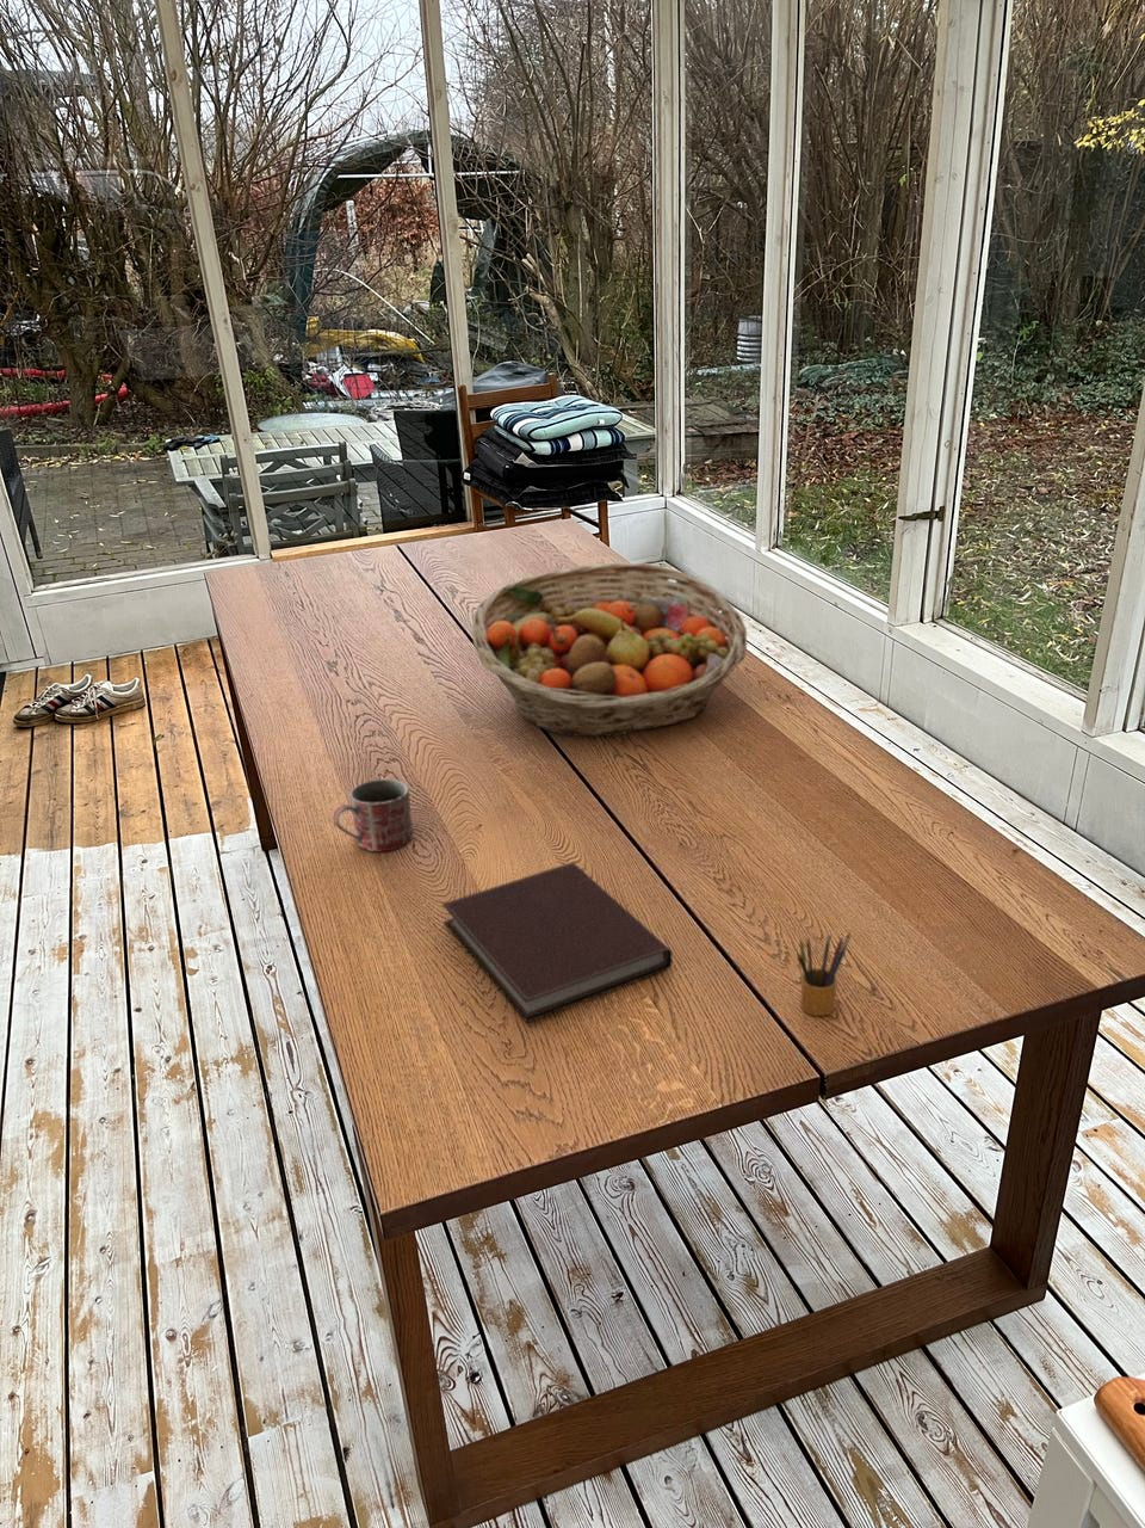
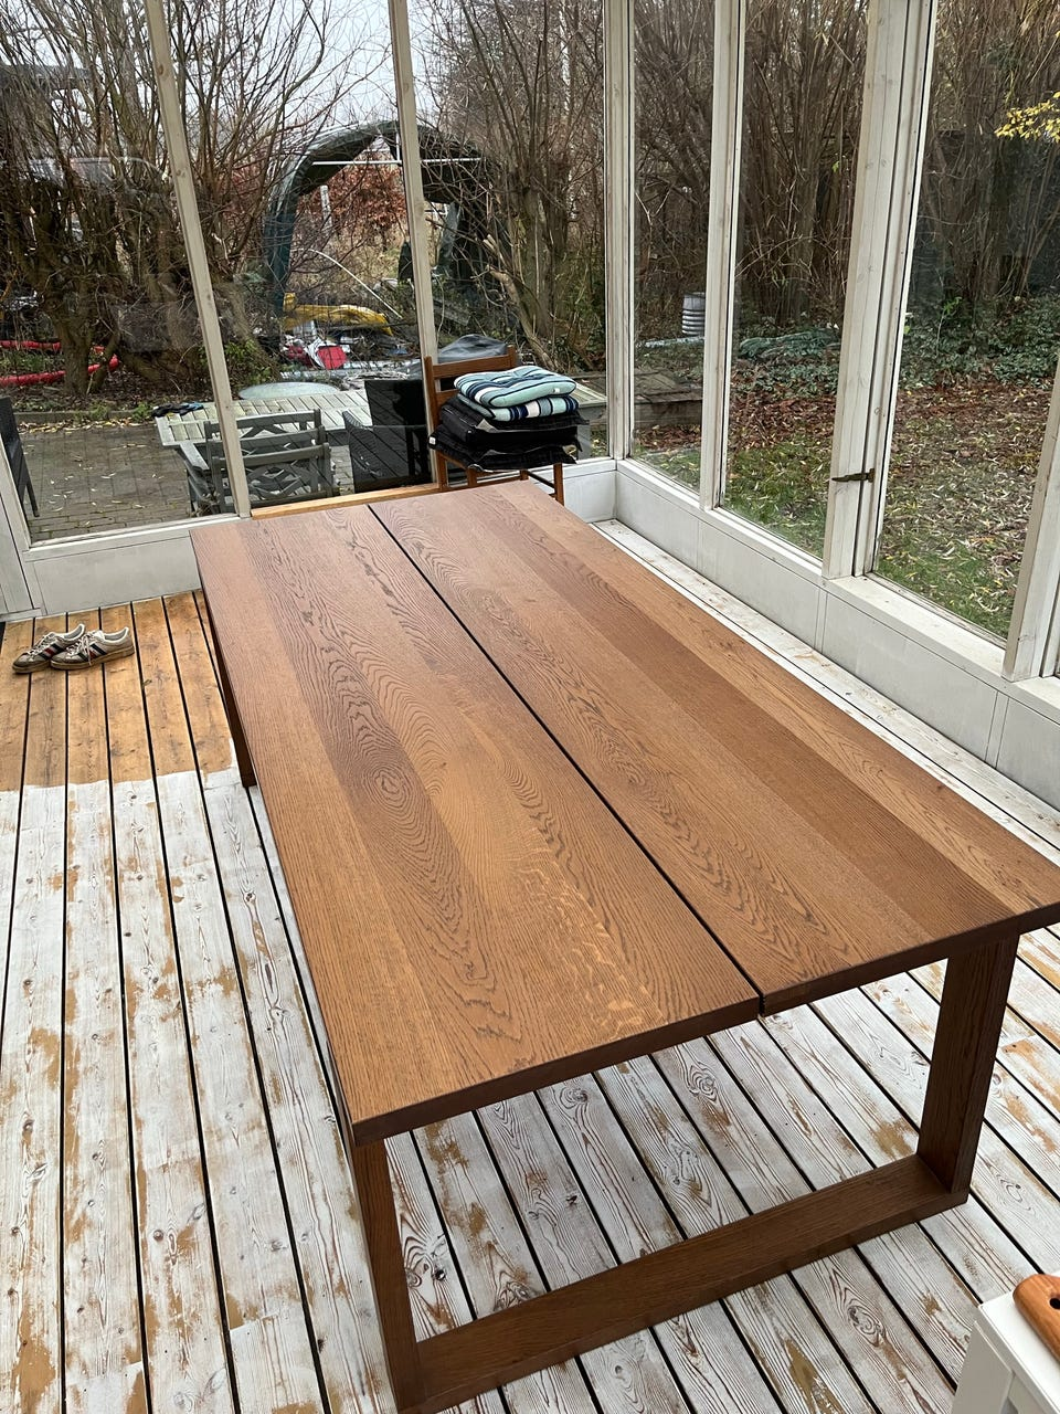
- notebook (552, 935)
- pencil box (818, 973)
- fruit basket (610, 648)
- mug (370, 816)
